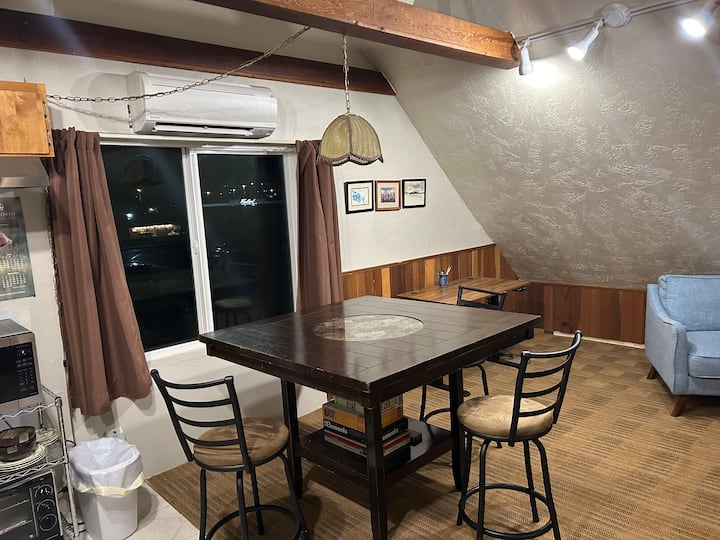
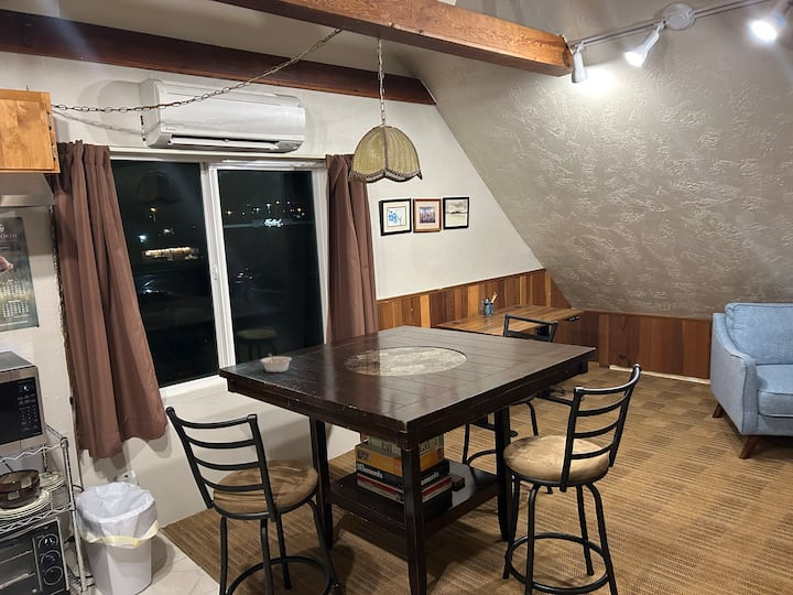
+ legume (275, 364)
